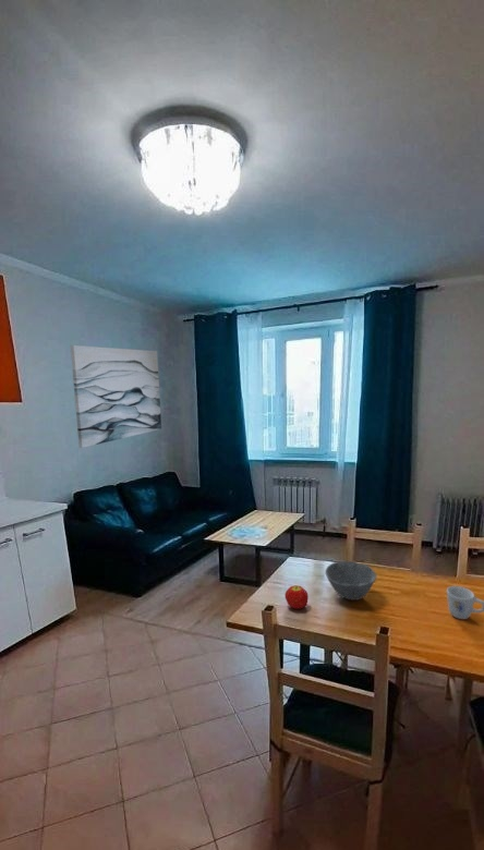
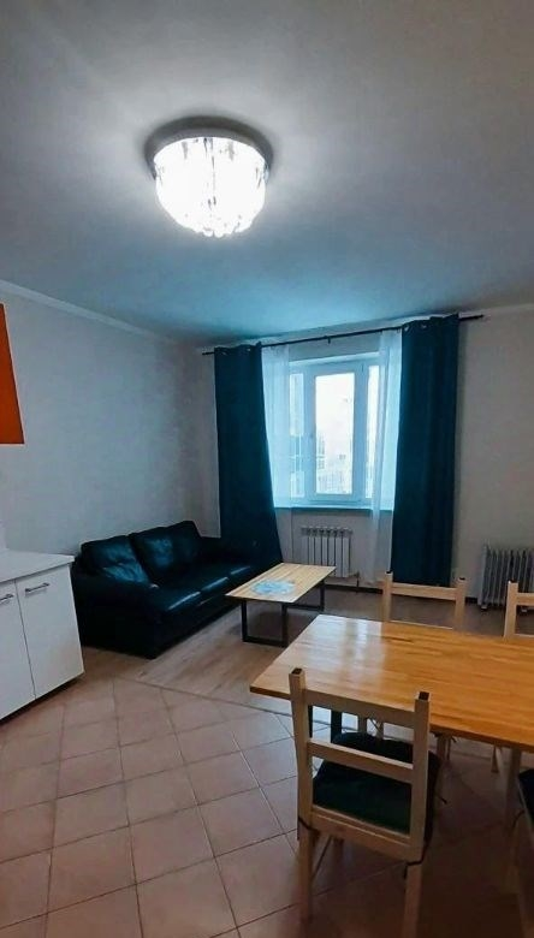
- fruit (297, 595)
- mug (464, 605)
- wall art (122, 393)
- bowl (350, 583)
